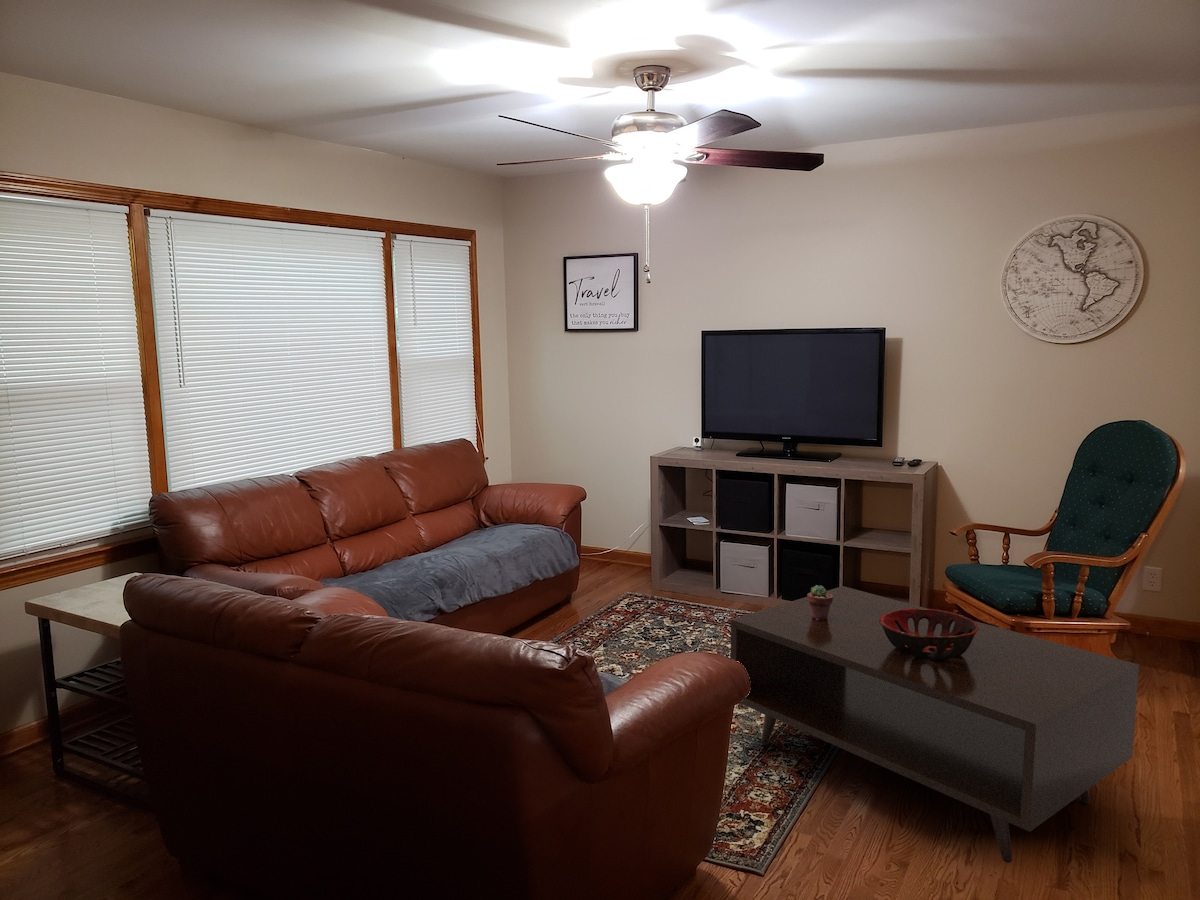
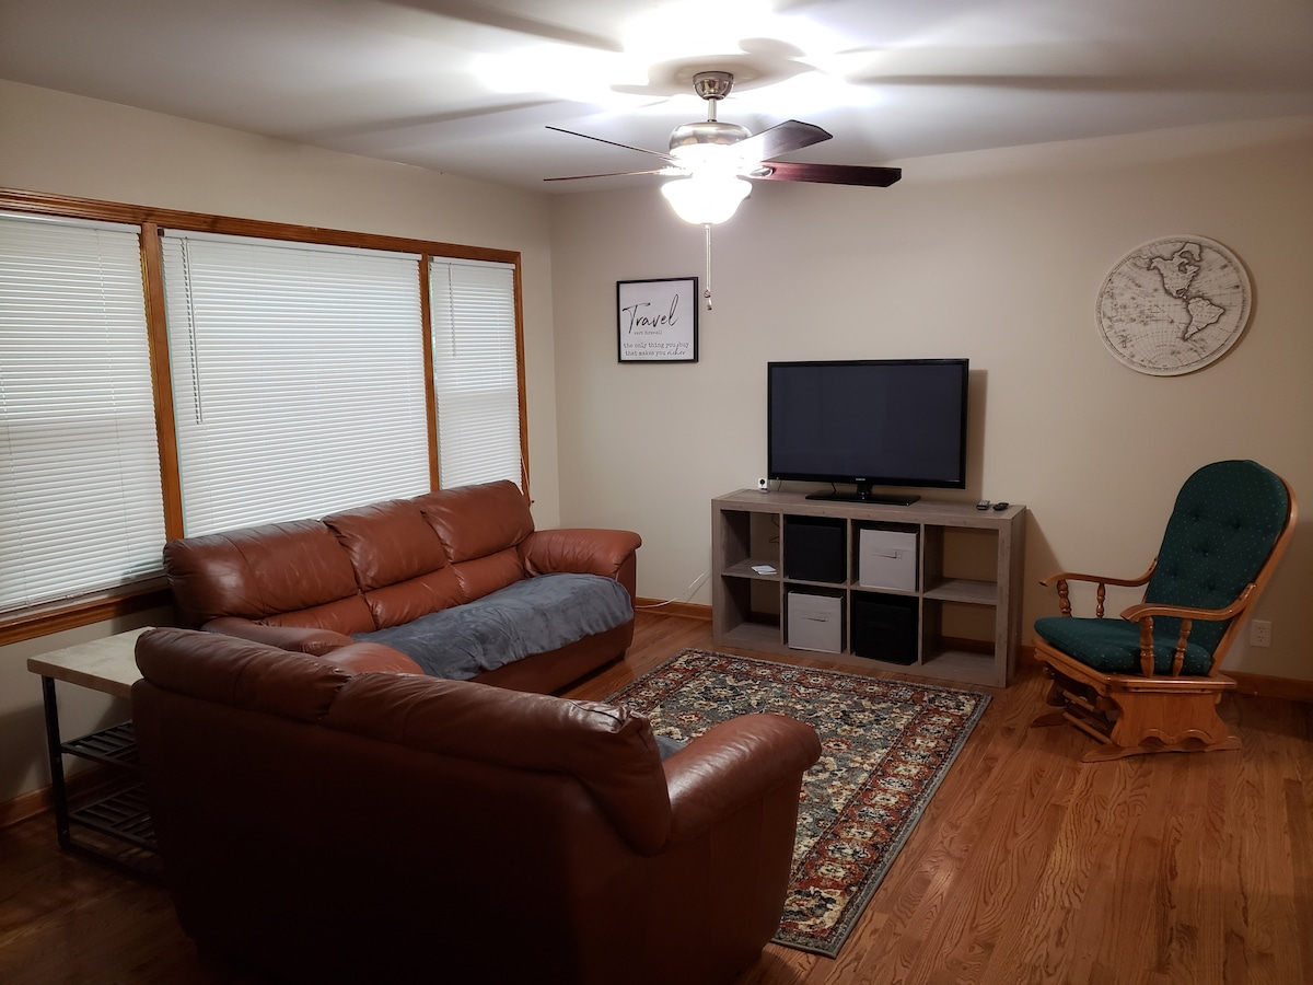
- coffee table (915, 706)
- decorative bowl (927, 635)
- potted succulent (819, 600)
